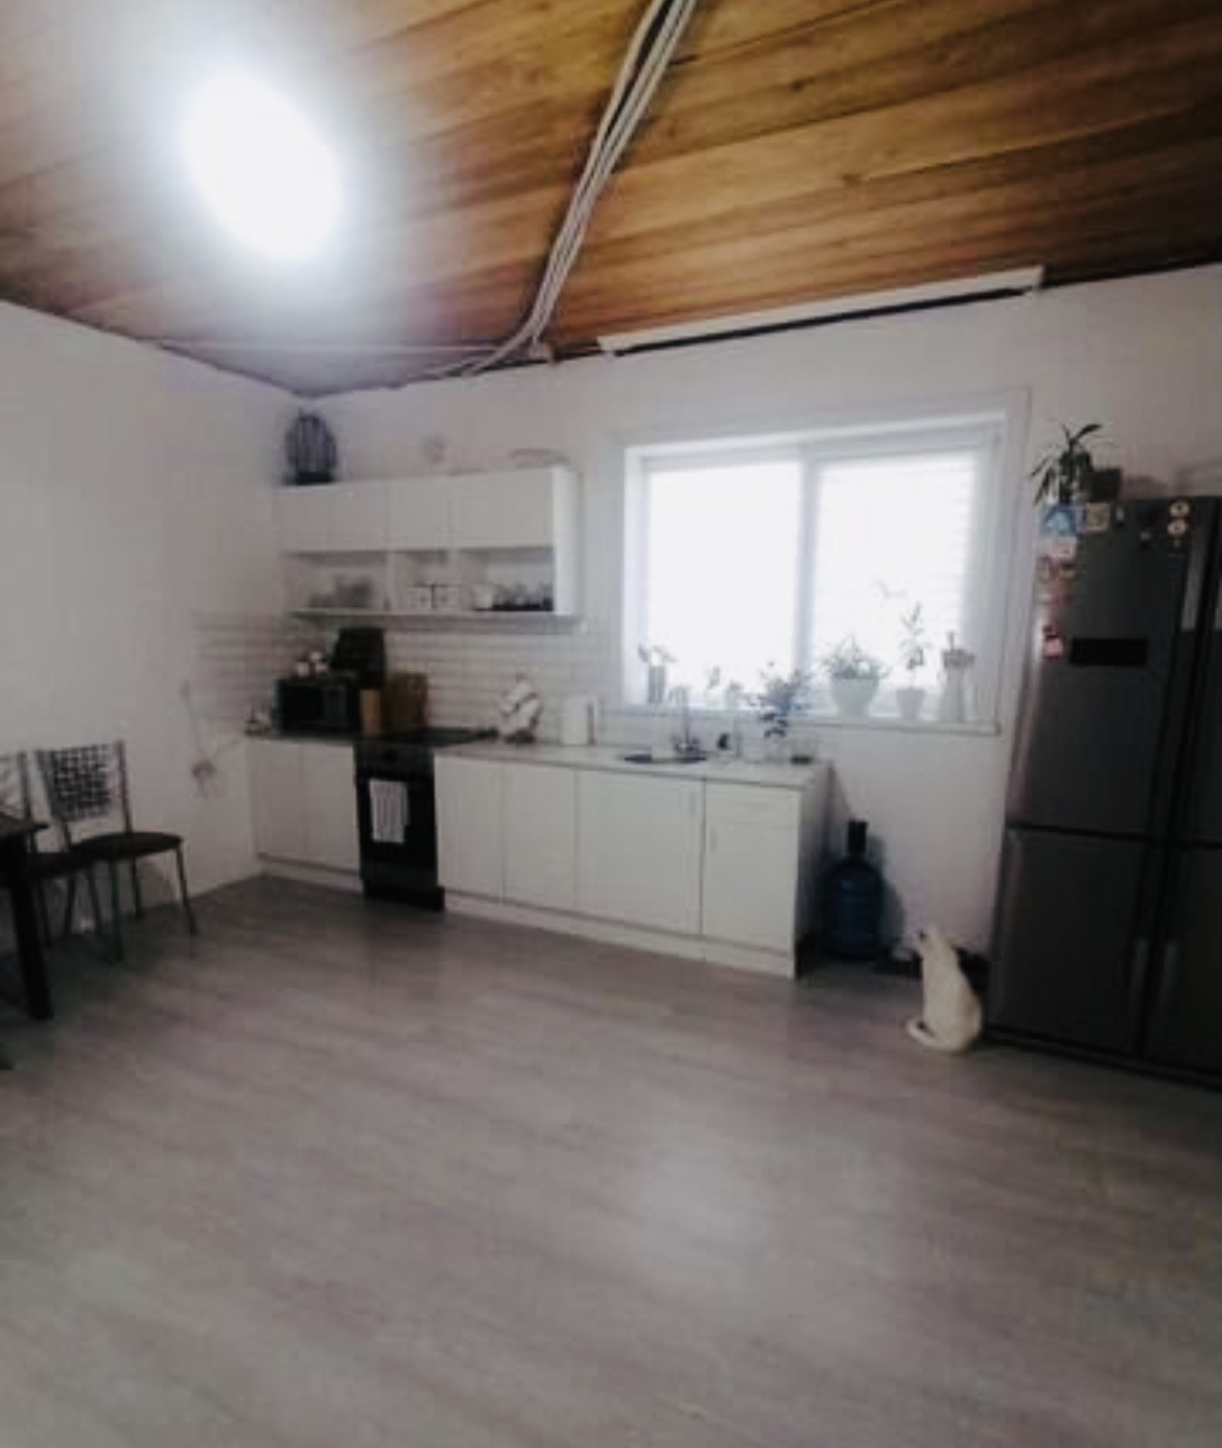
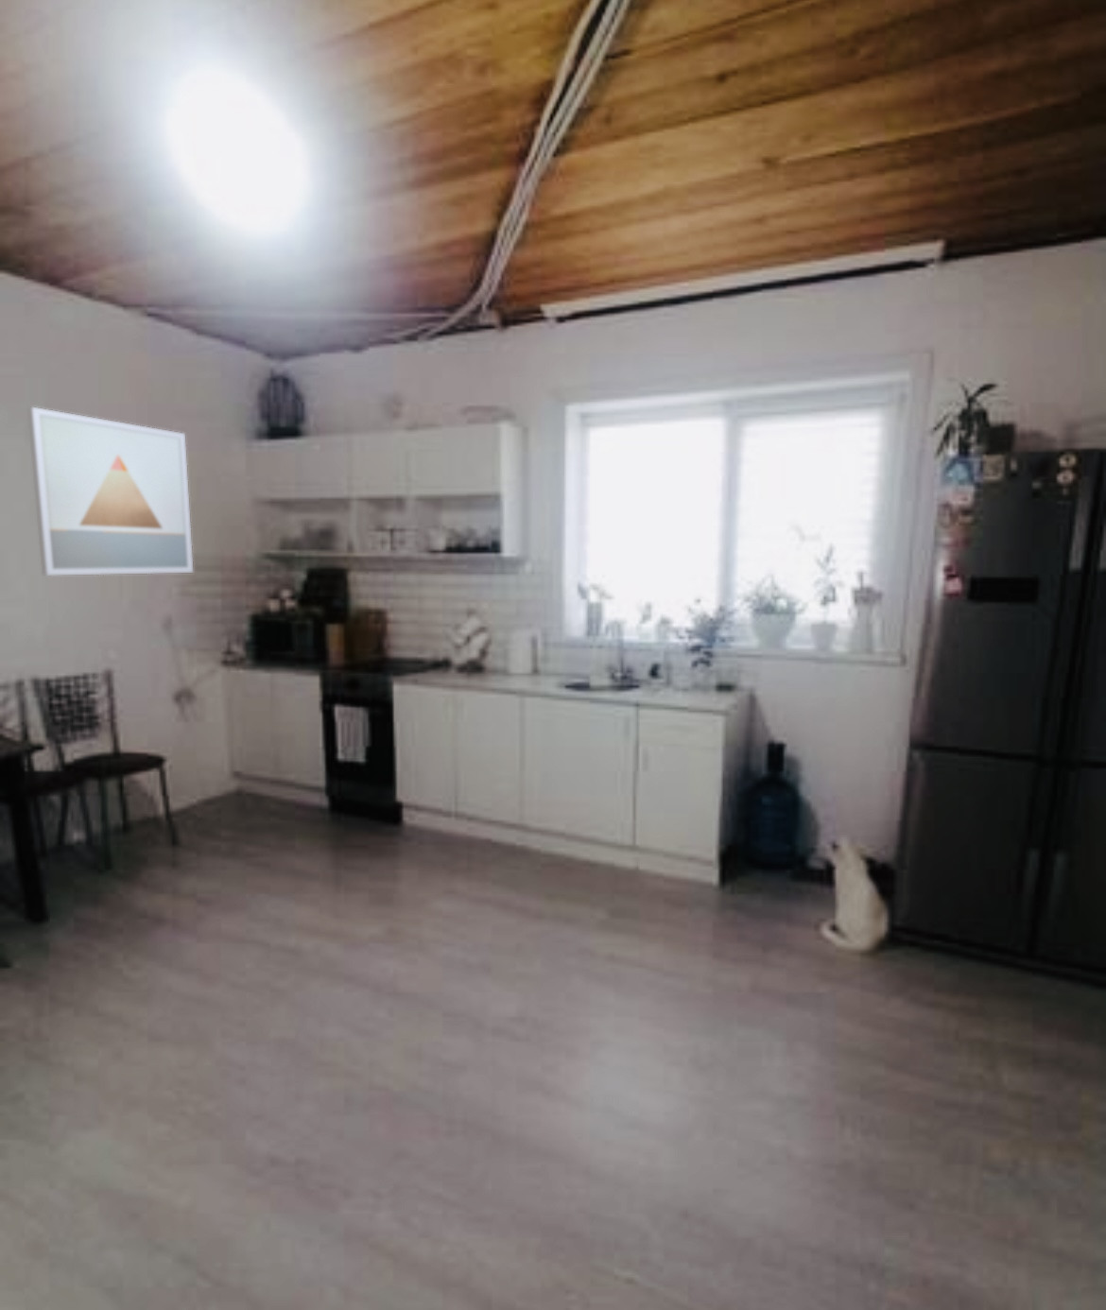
+ wall art (119, 498)
